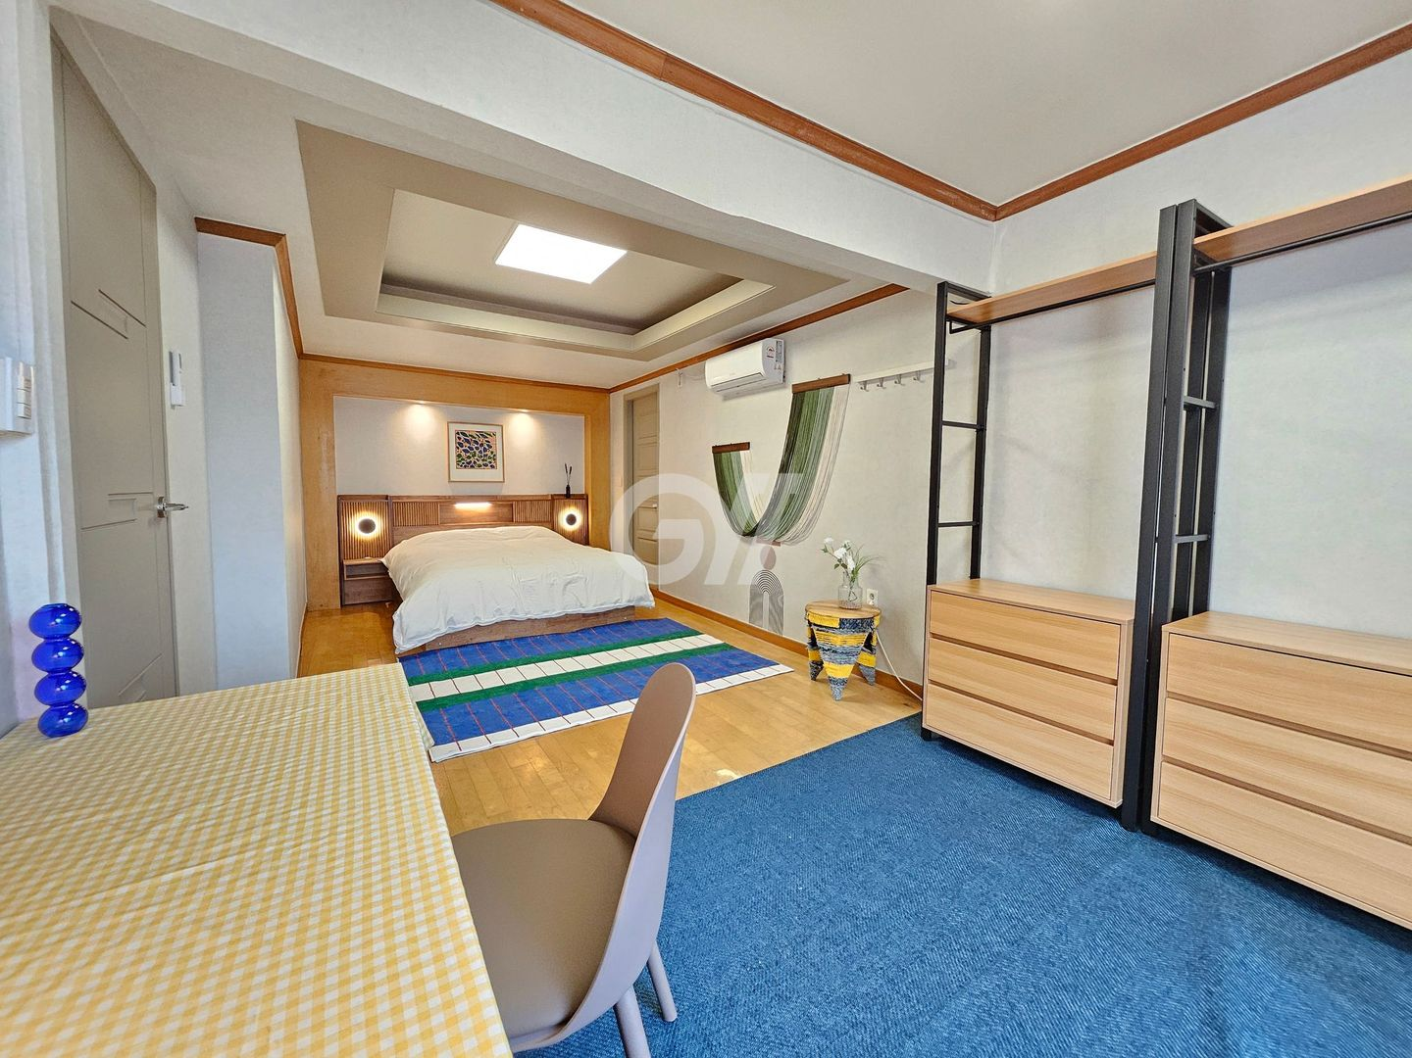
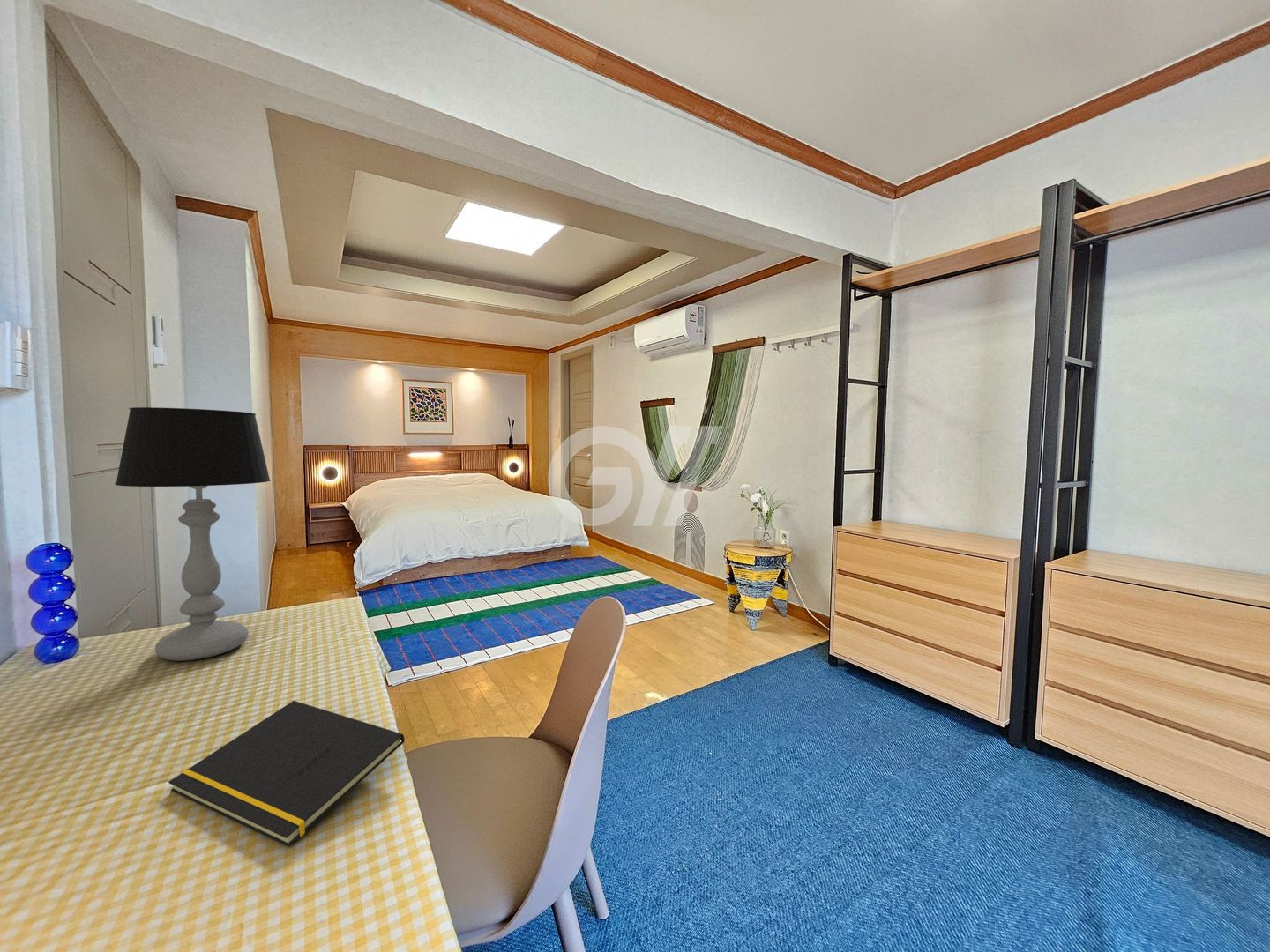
+ notepad (291, 761)
+ table lamp (200, 532)
